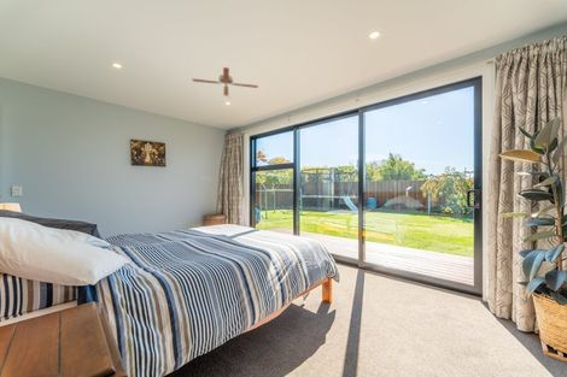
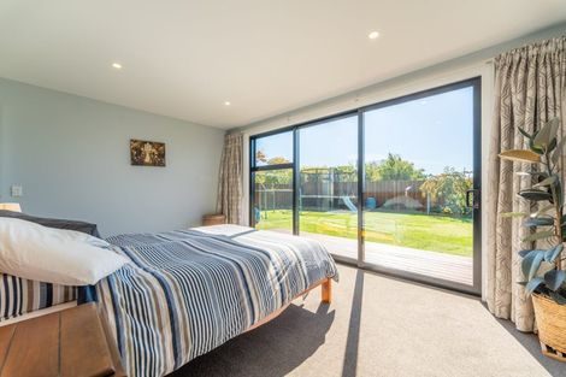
- ceiling fan (226, 83)
